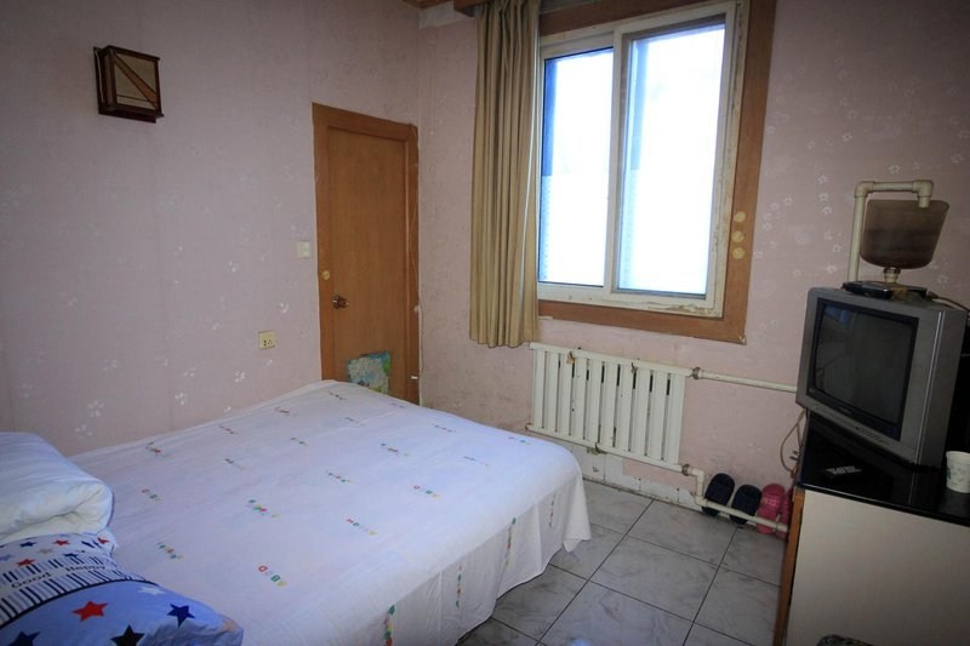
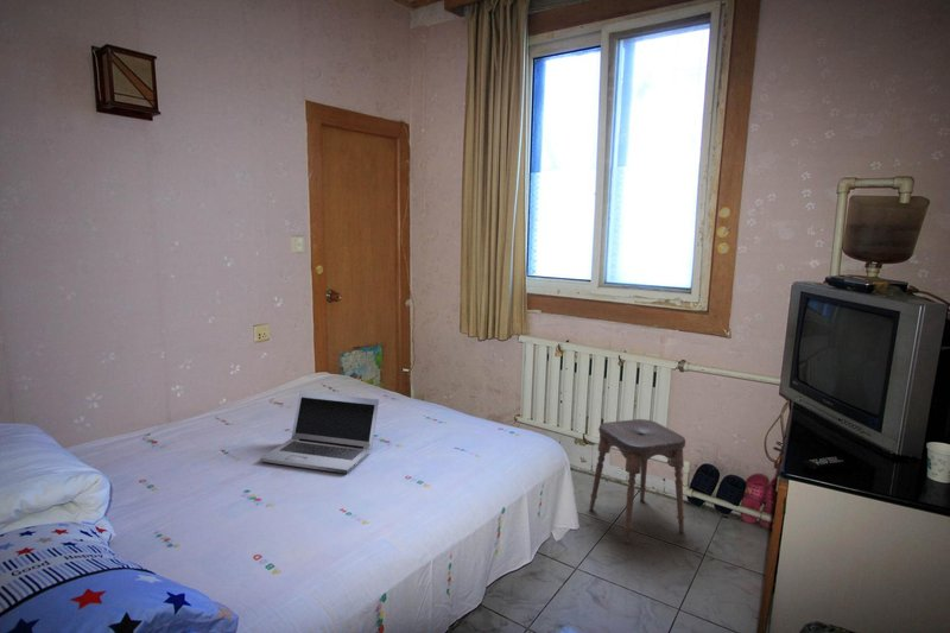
+ laptop (322, 429)
+ stool (635, 475)
